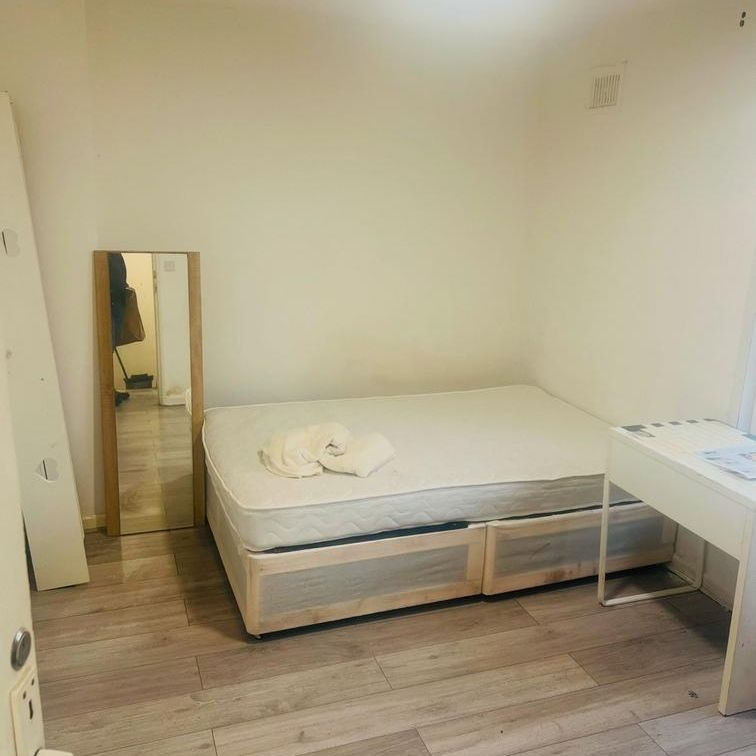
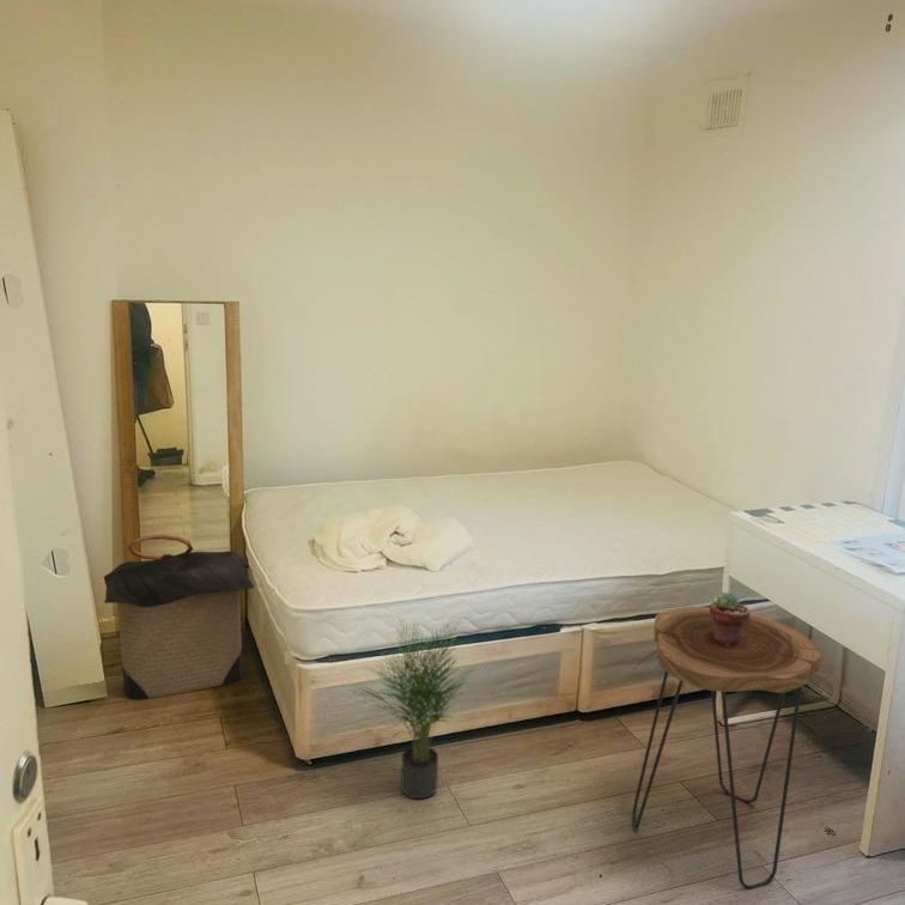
+ laundry hamper (182, 603)
+ side table (717, 740)
+ potted plant (411, 709)
+ potted succulent (728, 615)
